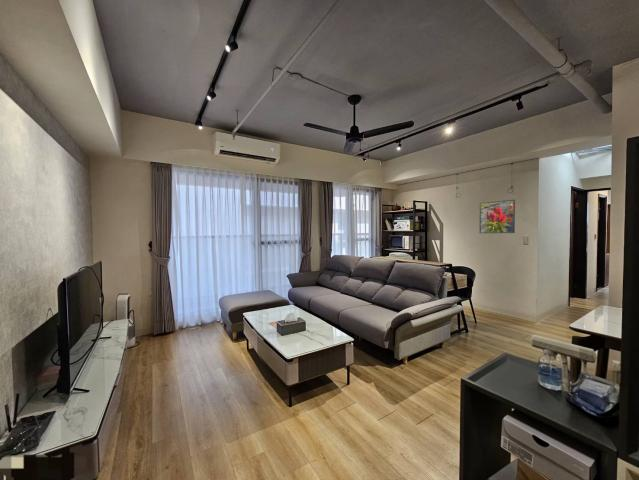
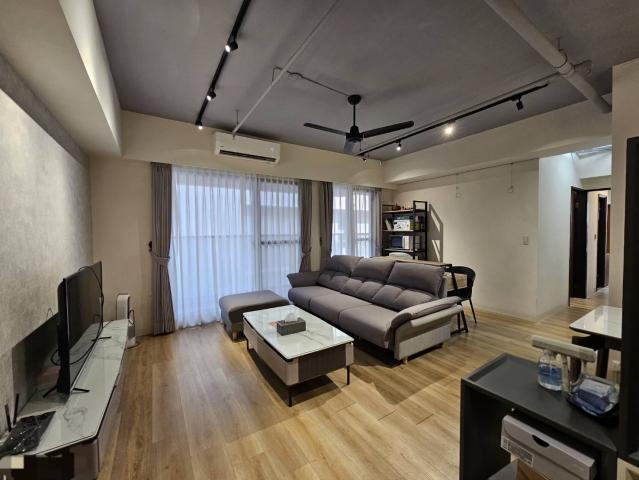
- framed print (496, 217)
